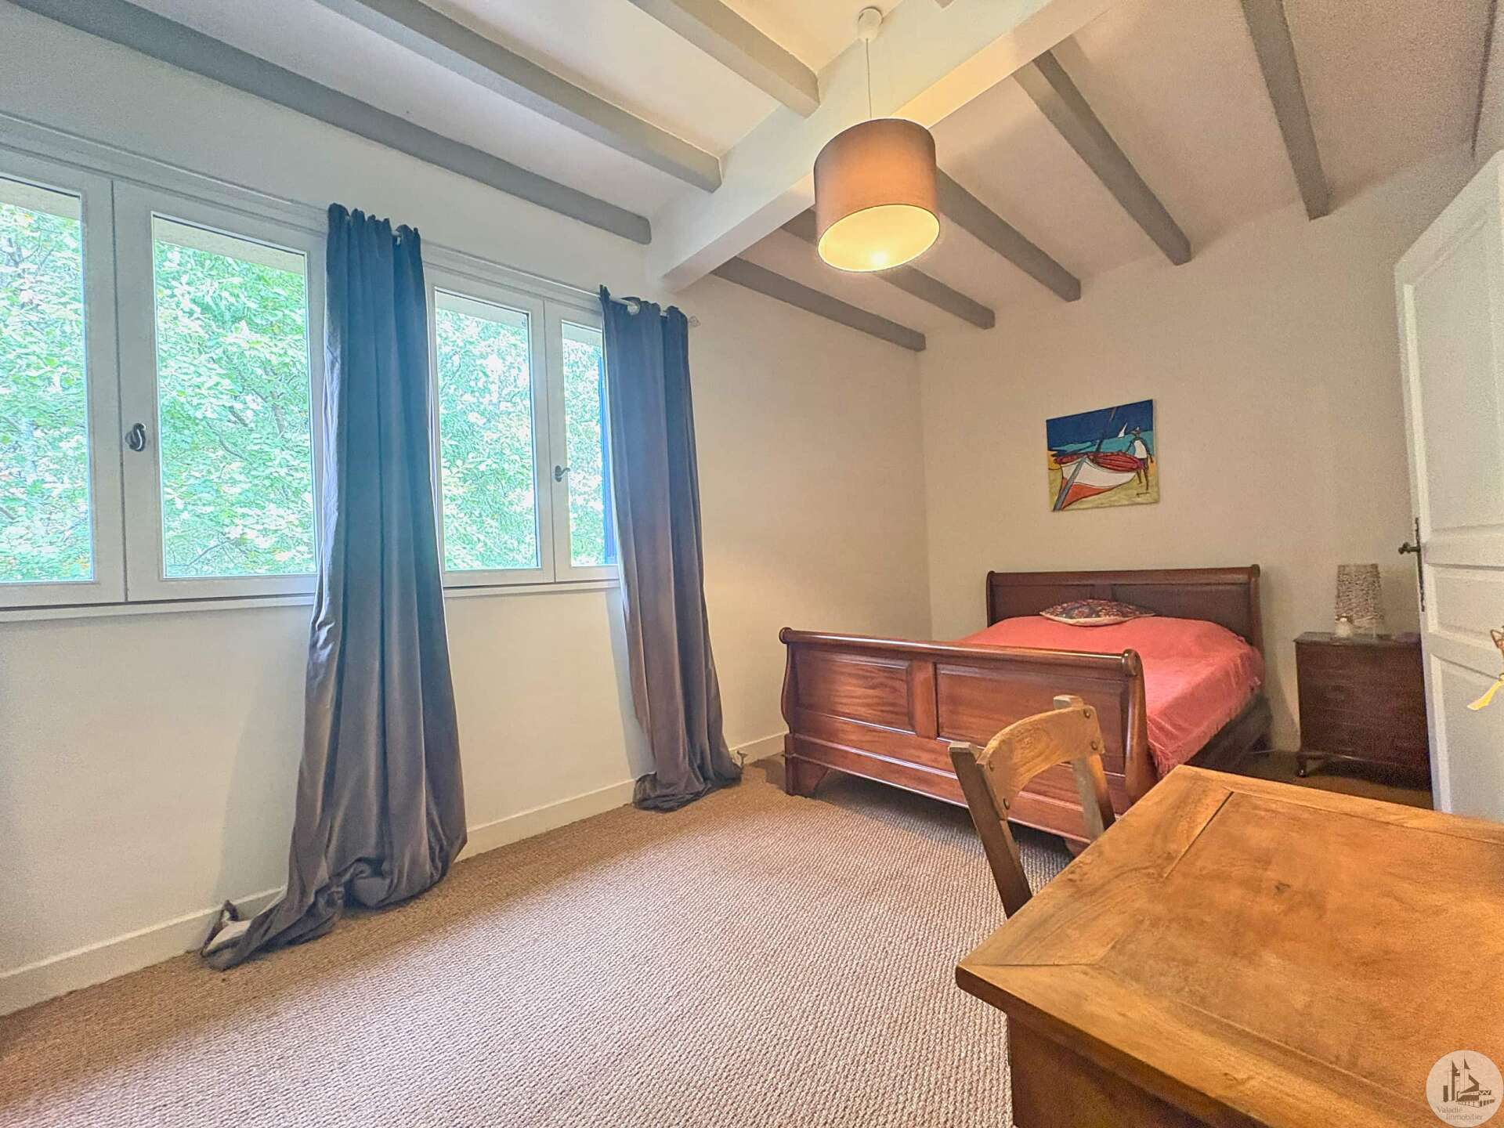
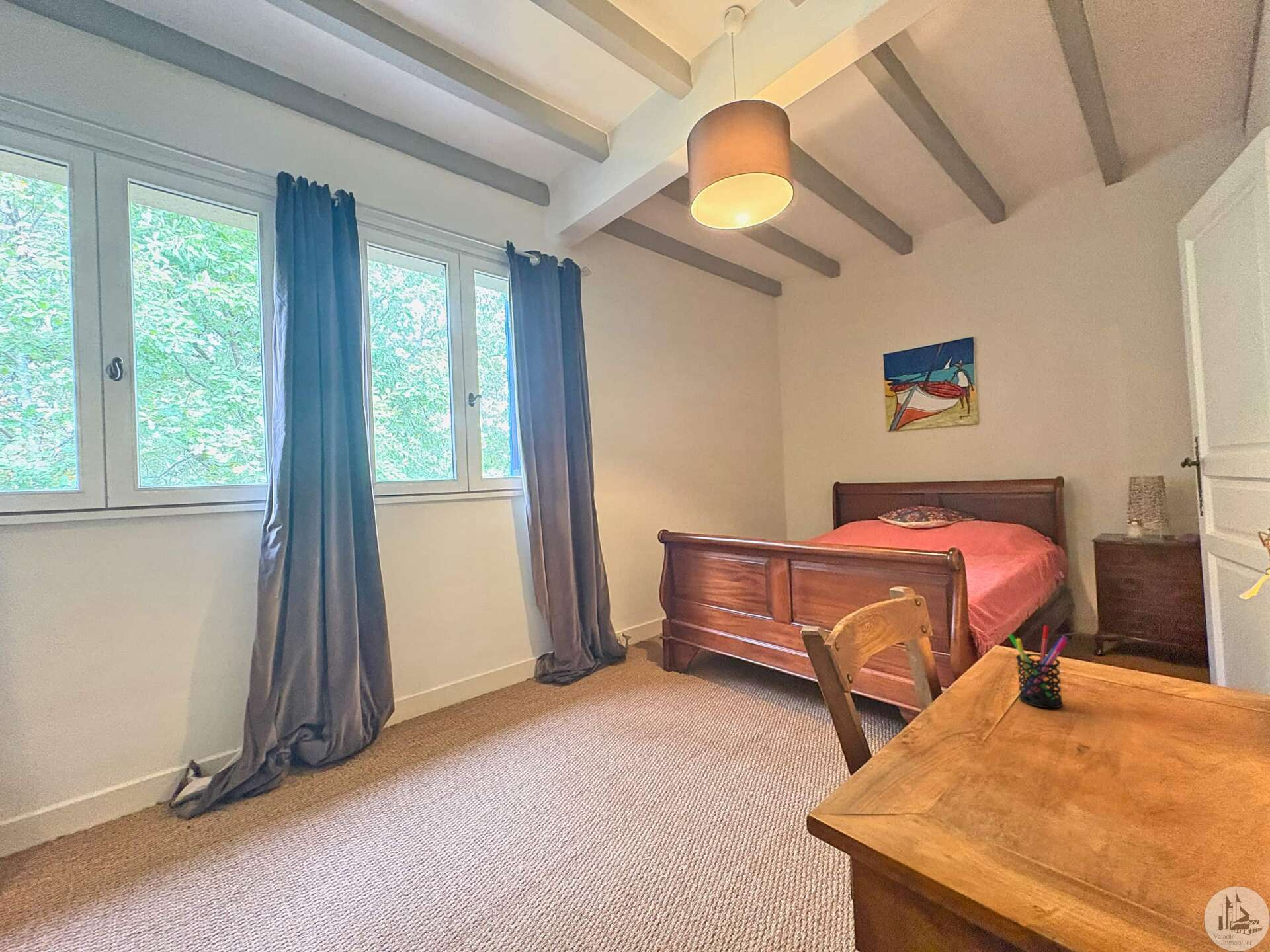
+ pen holder (1035, 662)
